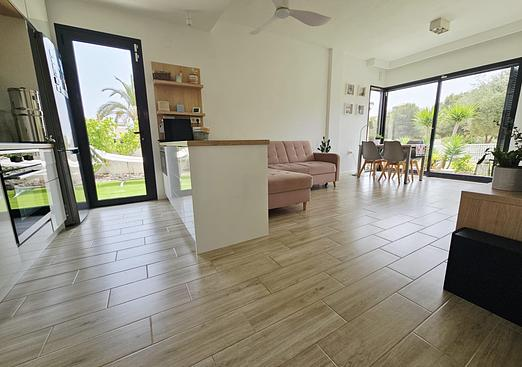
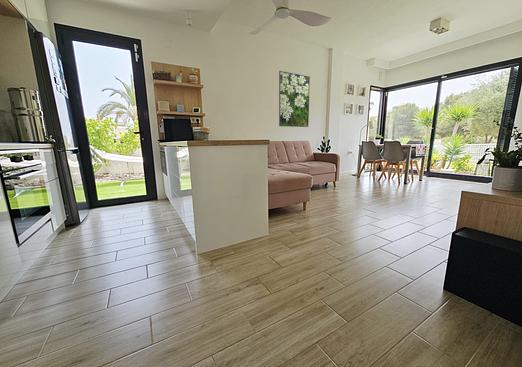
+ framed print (294, 100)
